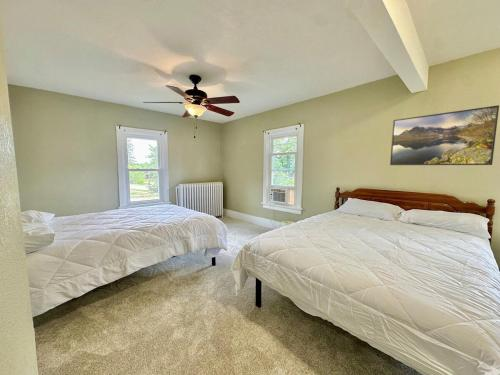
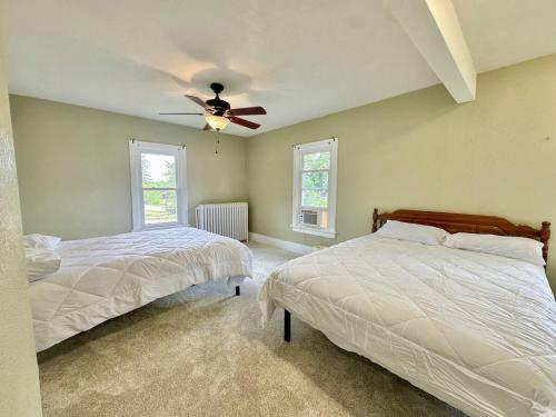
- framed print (436, 139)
